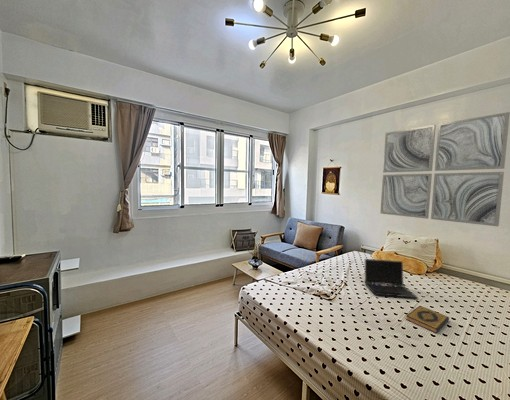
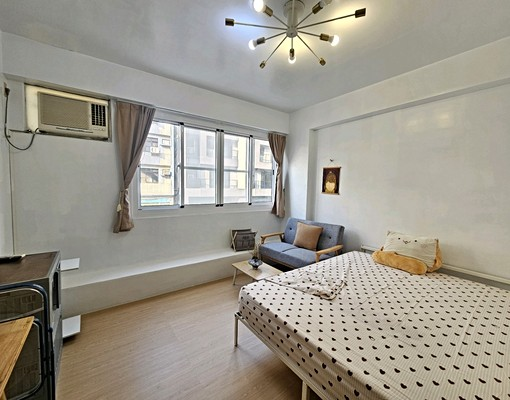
- wall art (434, 173)
- laptop computer (389, 277)
- hardback book (427, 318)
